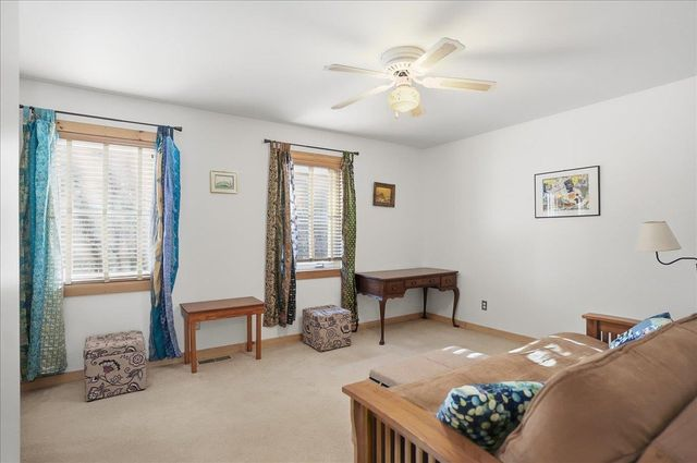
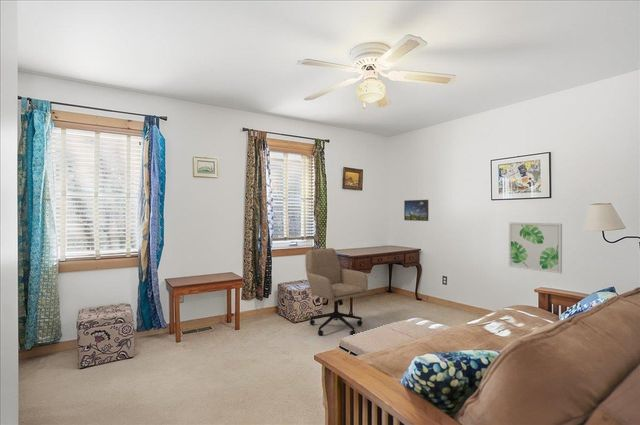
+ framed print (415, 210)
+ office chair (334, 289)
+ wall art (533, 246)
